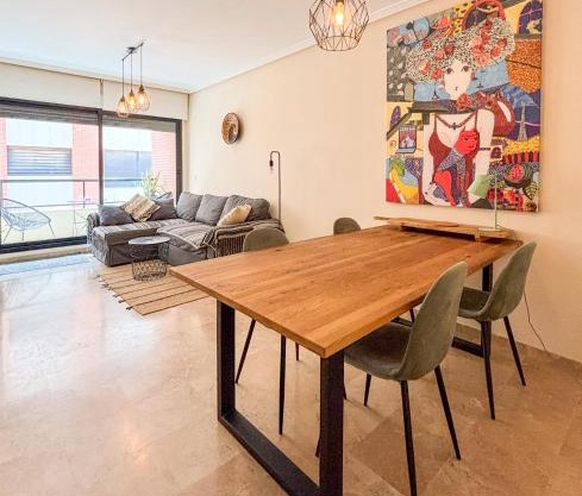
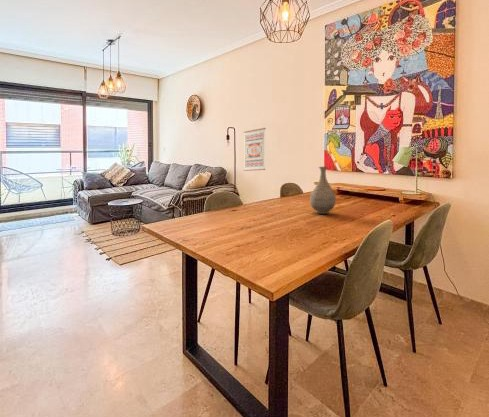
+ wall art (254, 150)
+ vase (322, 190)
